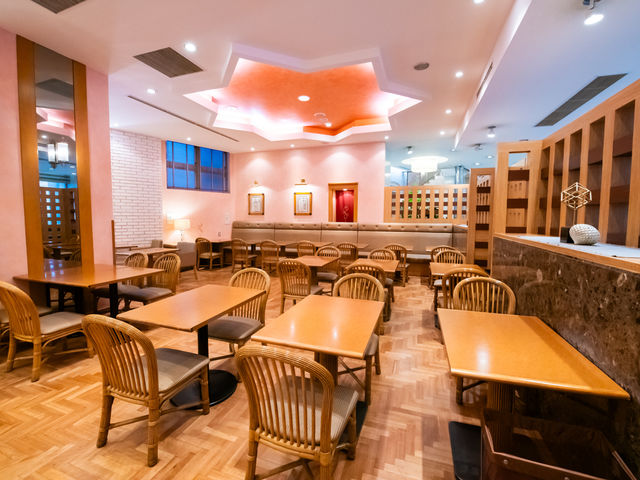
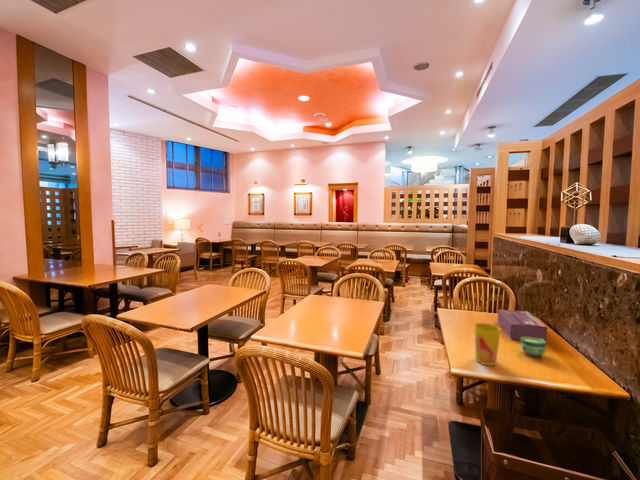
+ tissue box (519, 324)
+ cup (534, 346)
+ cup (486, 344)
